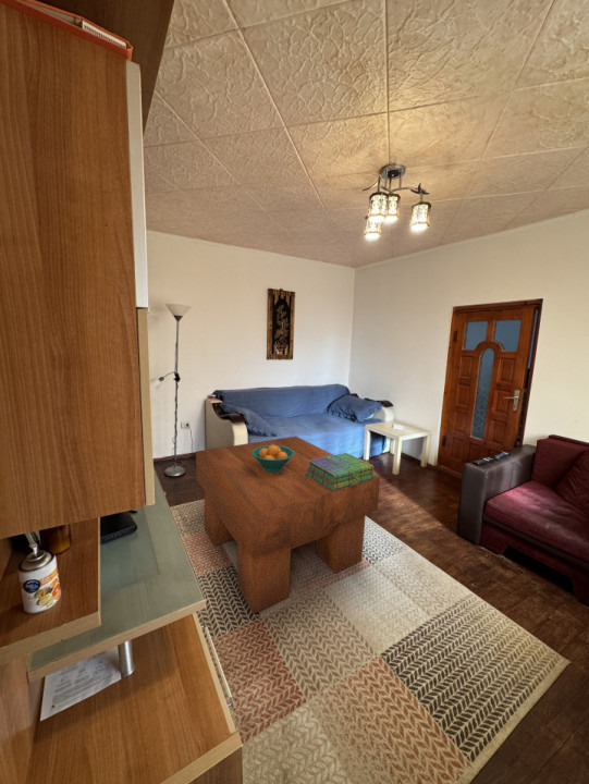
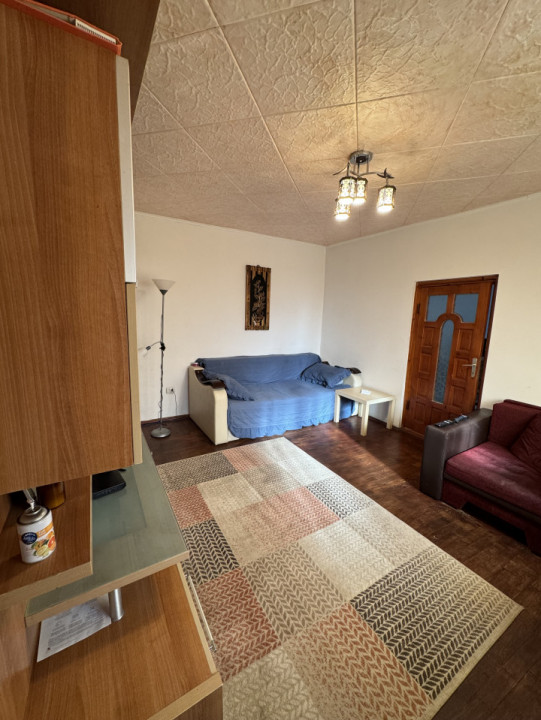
- fruit bowl (272, 456)
- coffee table (279, 504)
- stack of books (340, 469)
